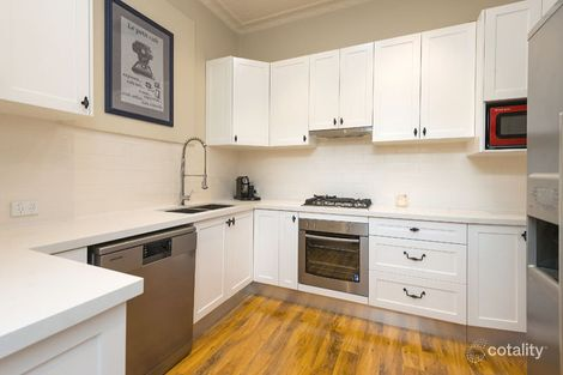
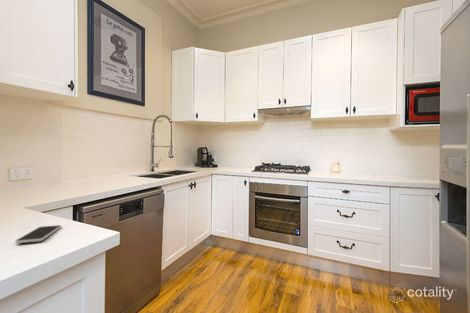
+ smartphone (40, 233)
